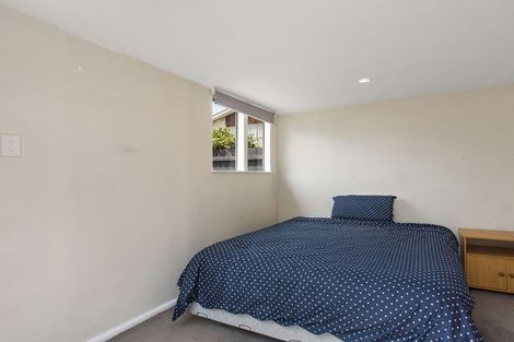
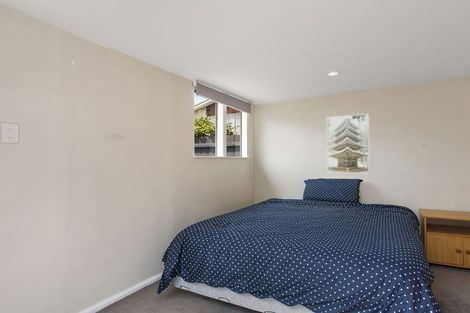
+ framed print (347, 144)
